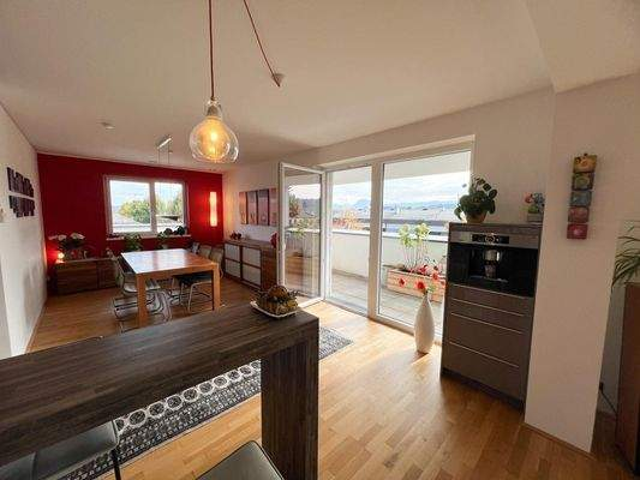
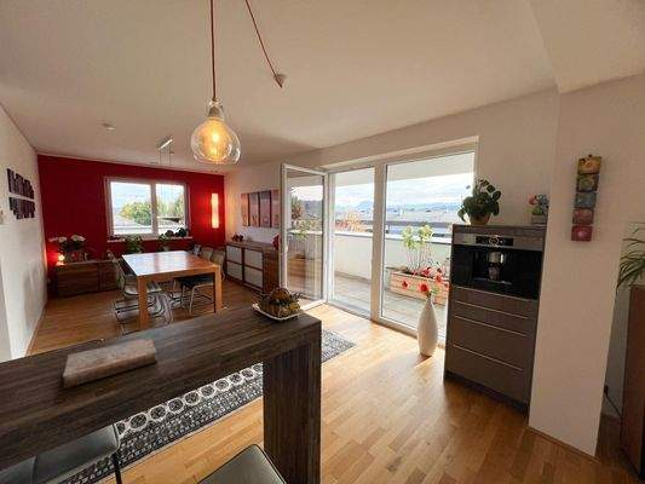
+ book (113, 357)
